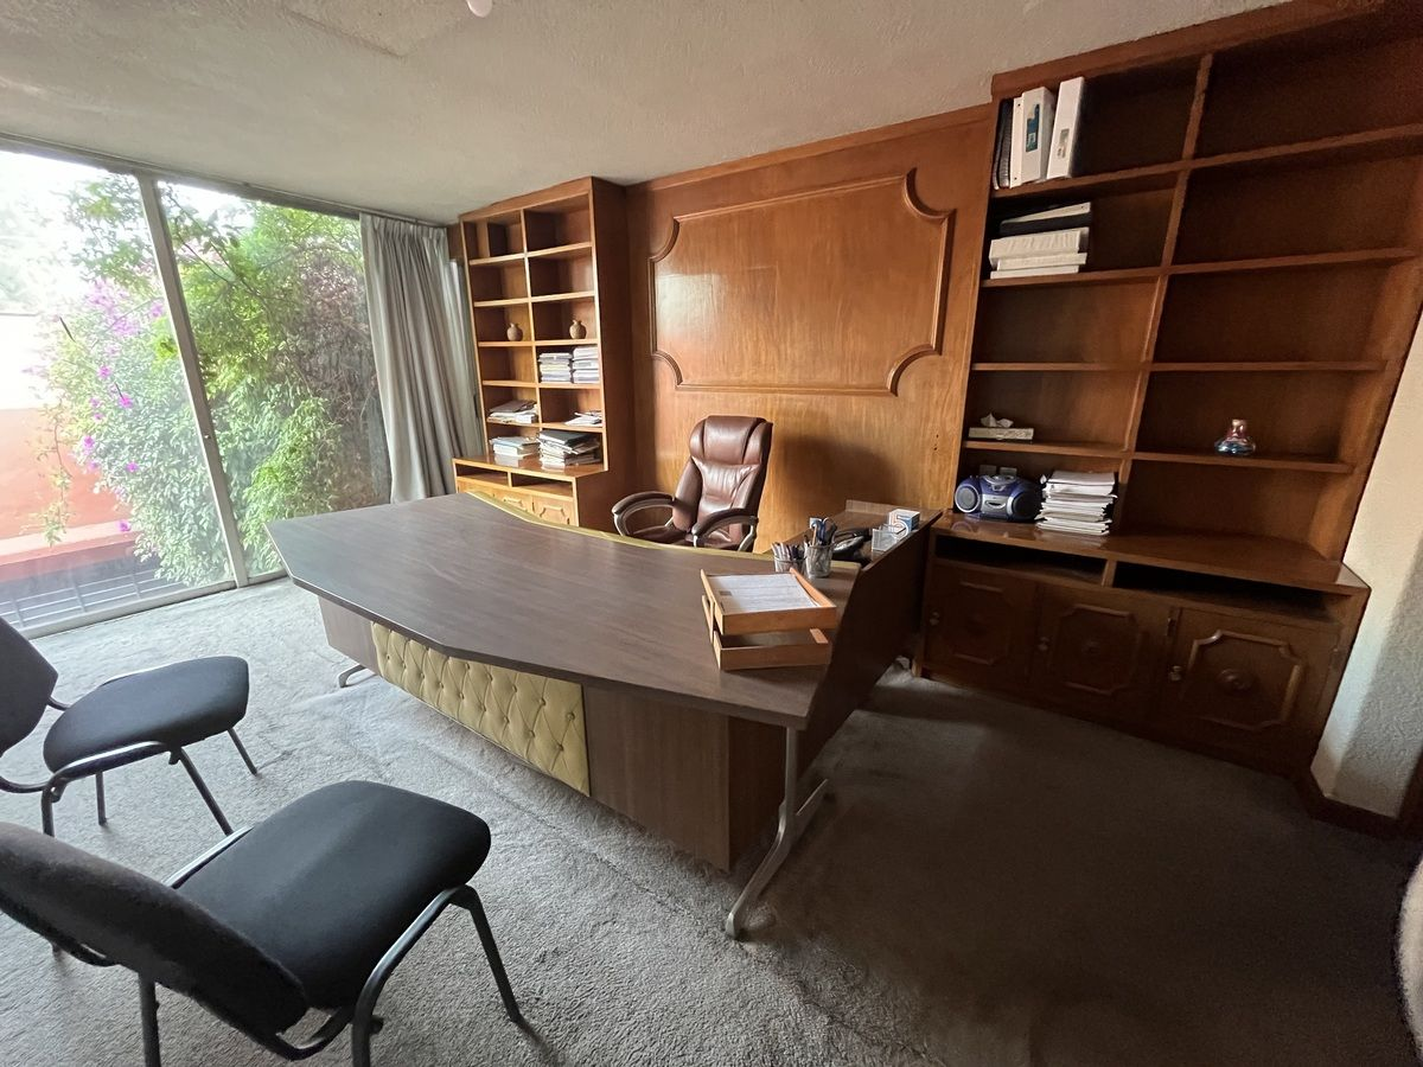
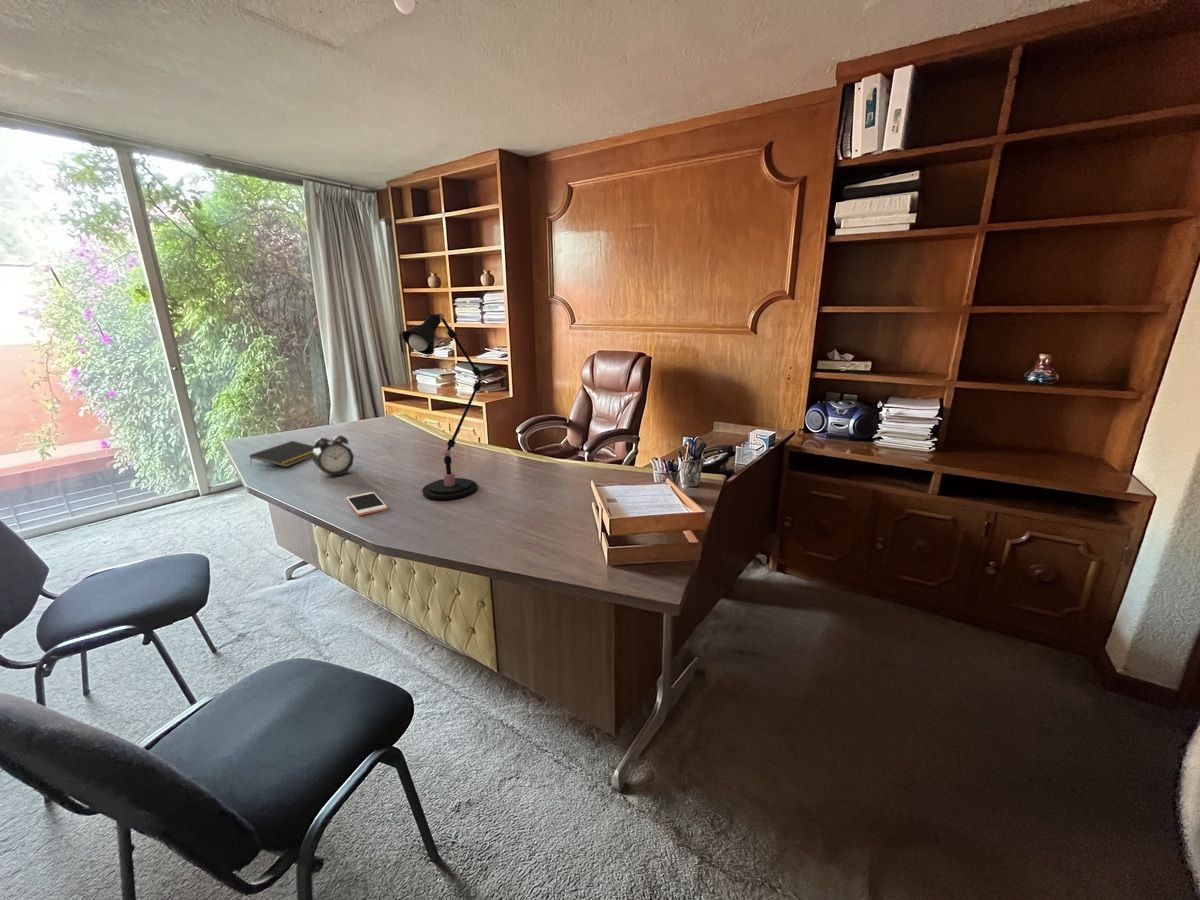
+ desk lamp (465, 409)
+ notepad (289, 453)
+ alarm clock (332, 455)
+ cell phone (366, 503)
